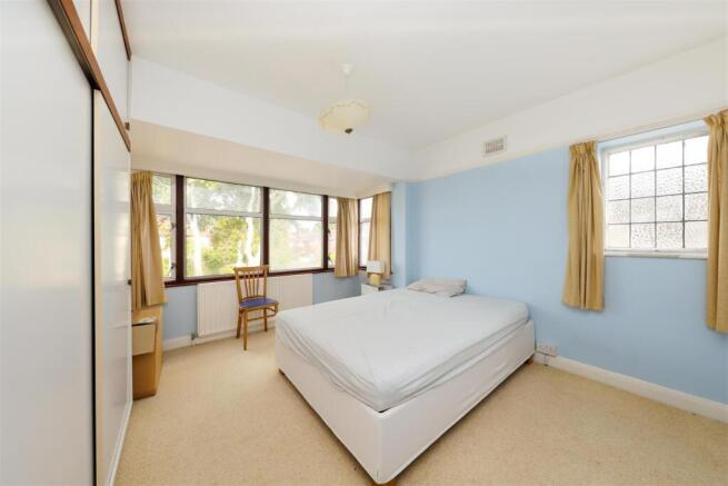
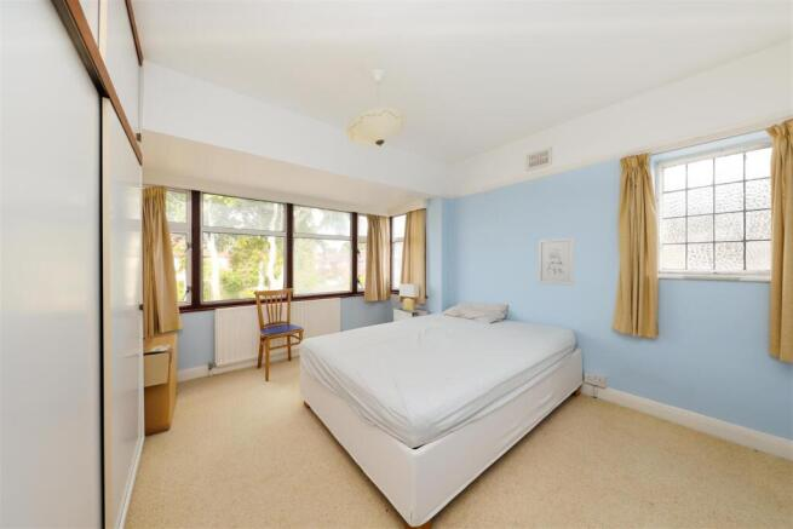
+ wall art (554, 261)
